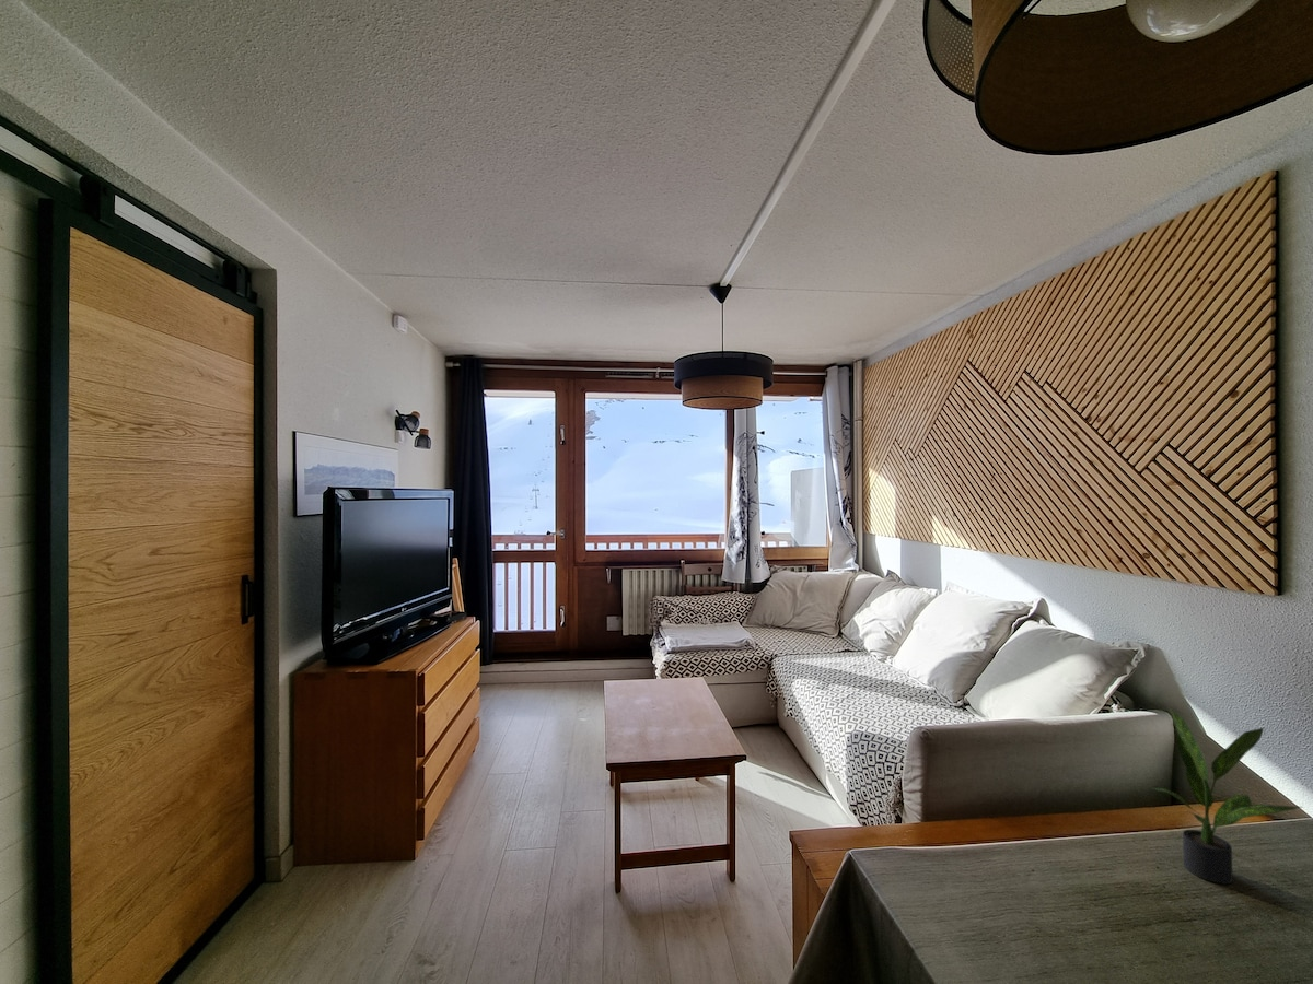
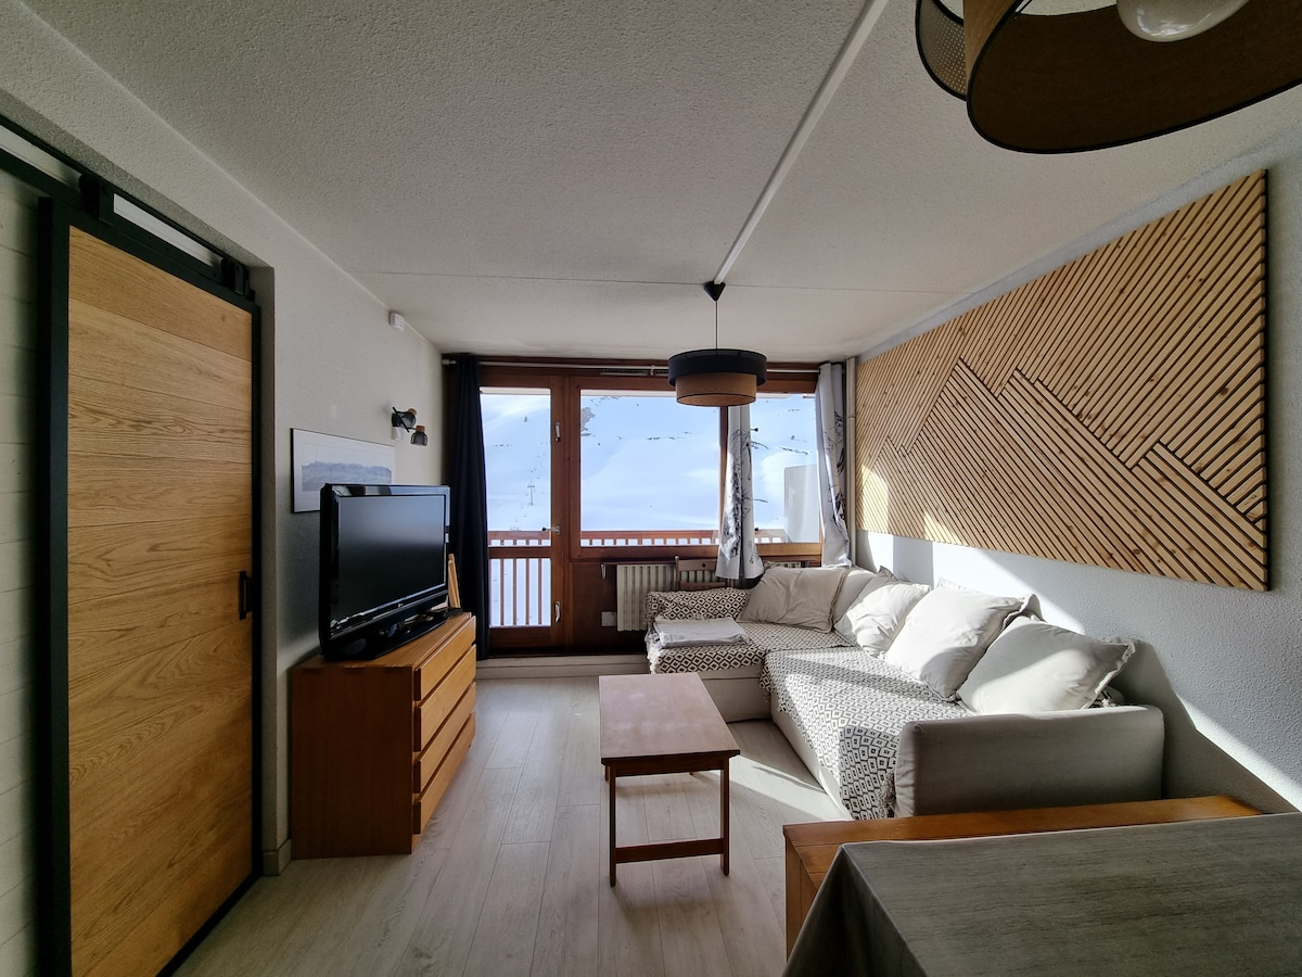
- potted plant (1225, 800)
